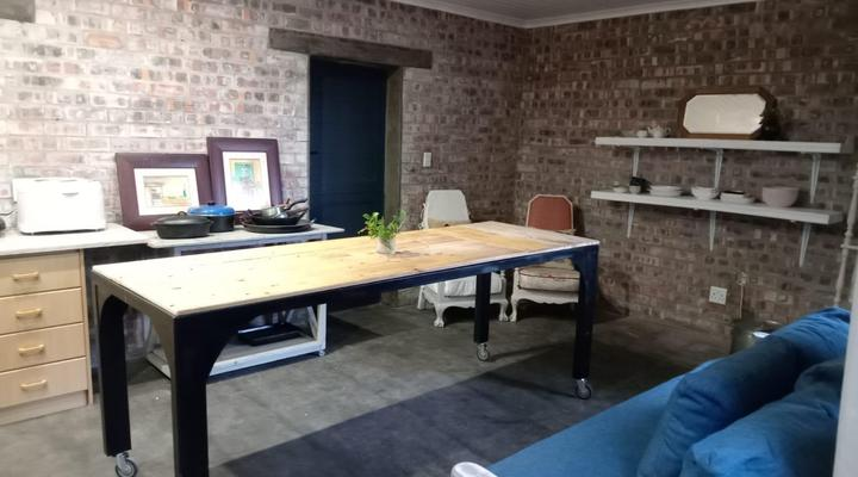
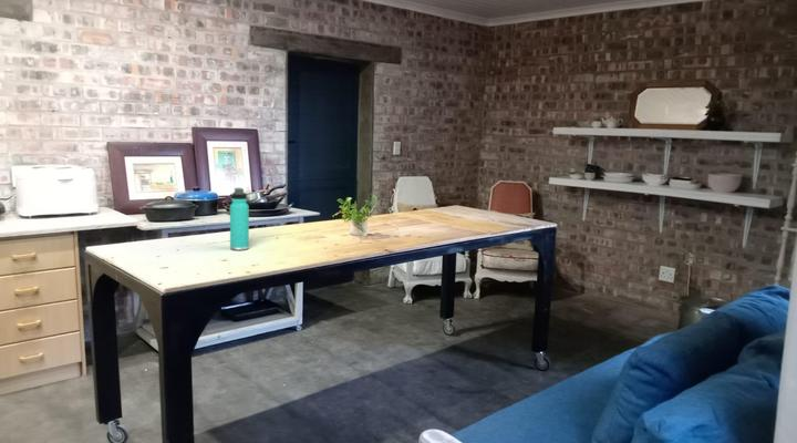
+ thermos bottle (239, 218)
